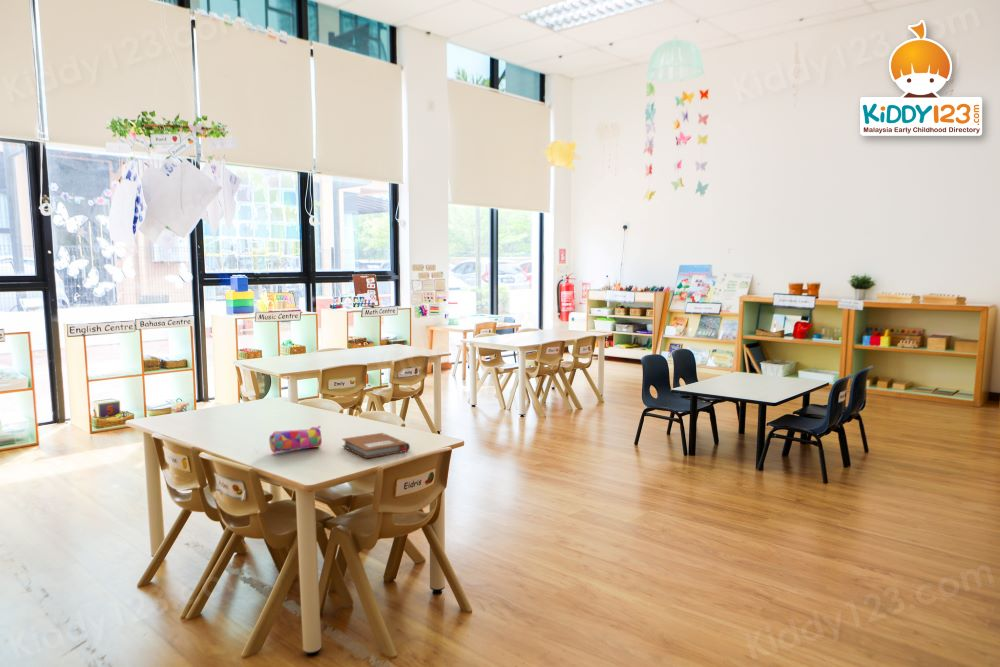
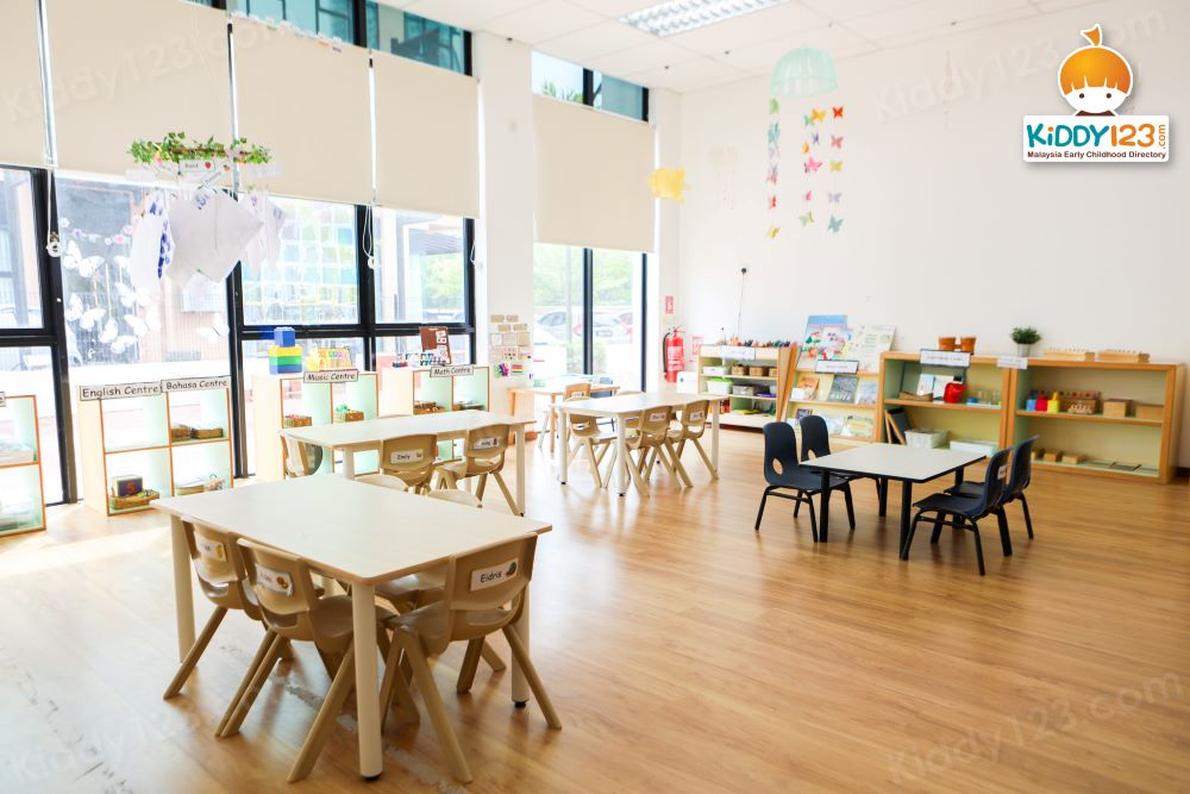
- pencil case (296, 439)
- notebook (376, 444)
